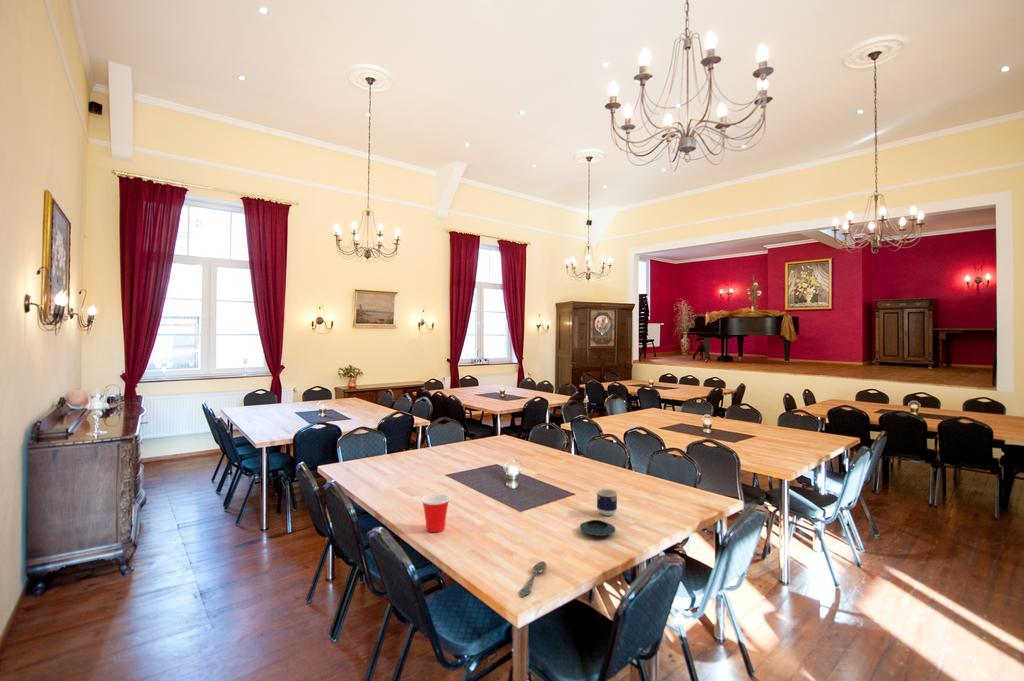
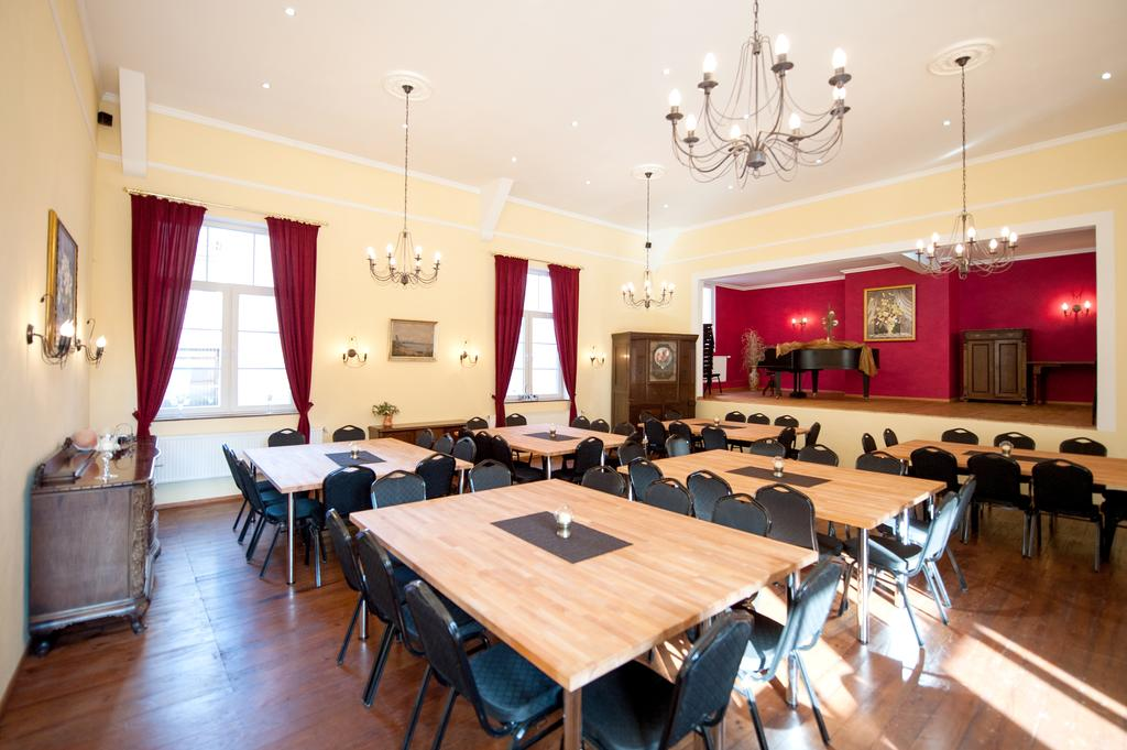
- cup (435, 513)
- saucer (597, 526)
- cup (606, 503)
- spoon (533, 577)
